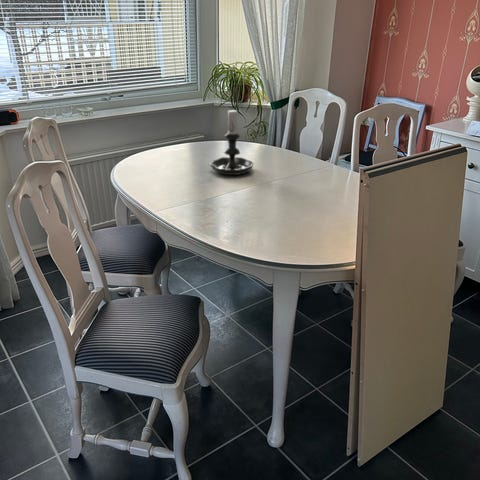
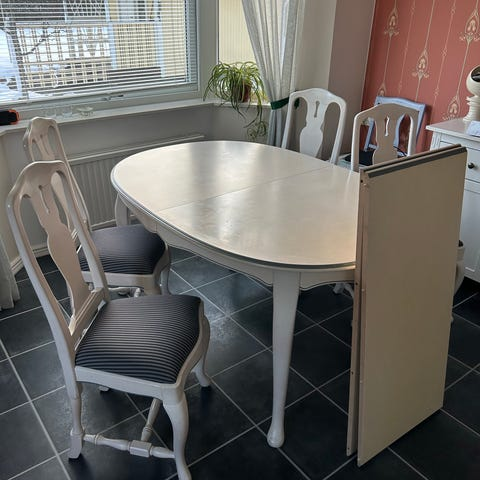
- candle holder (231, 139)
